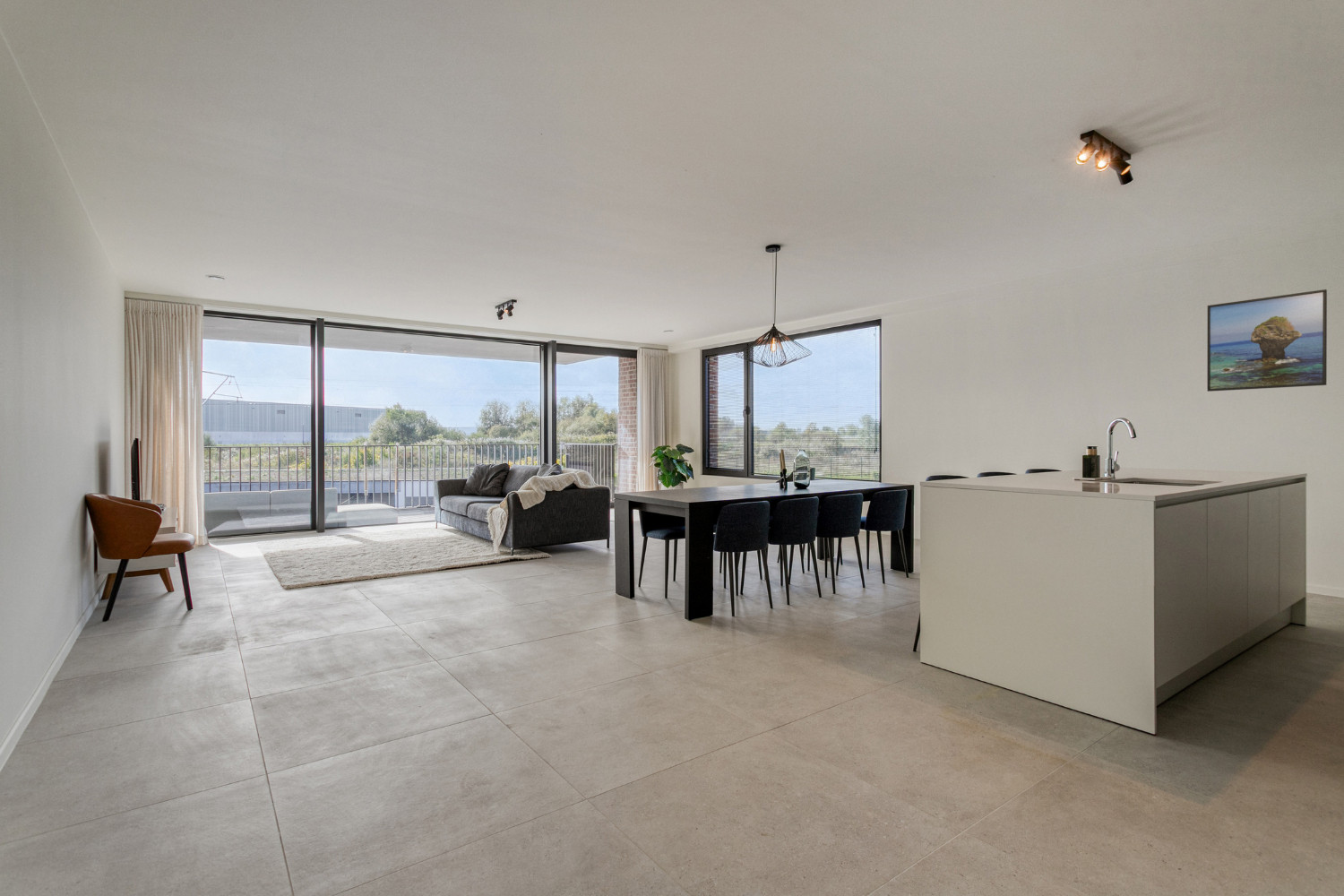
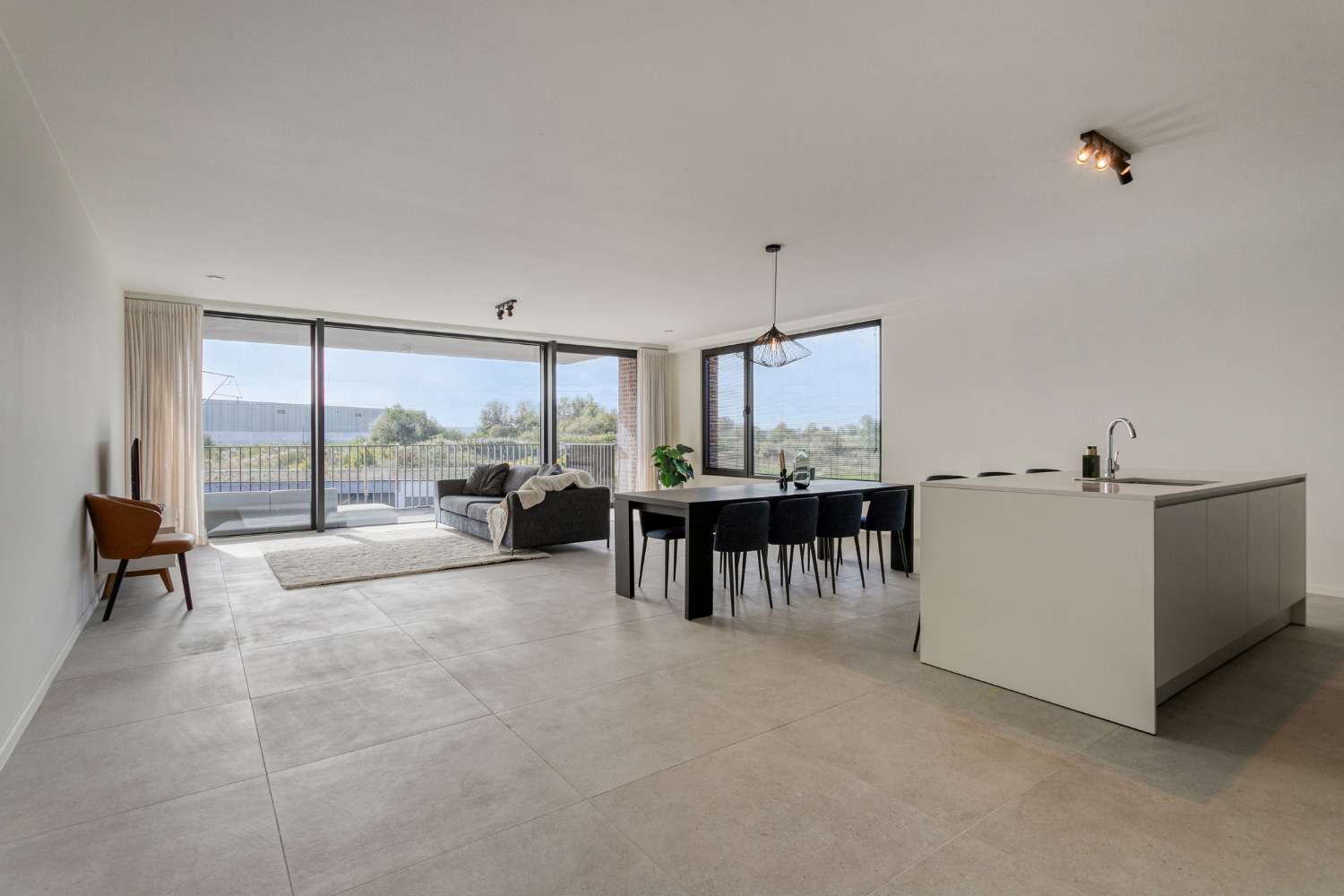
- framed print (1263, 343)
